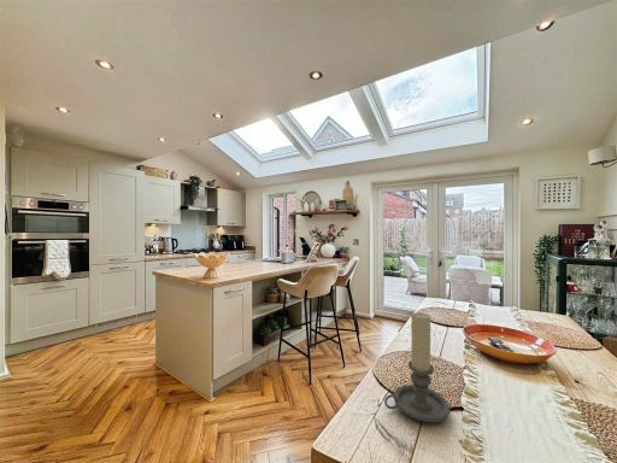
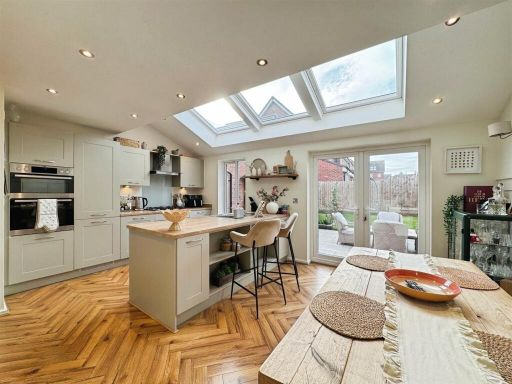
- candle holder (415, 361)
